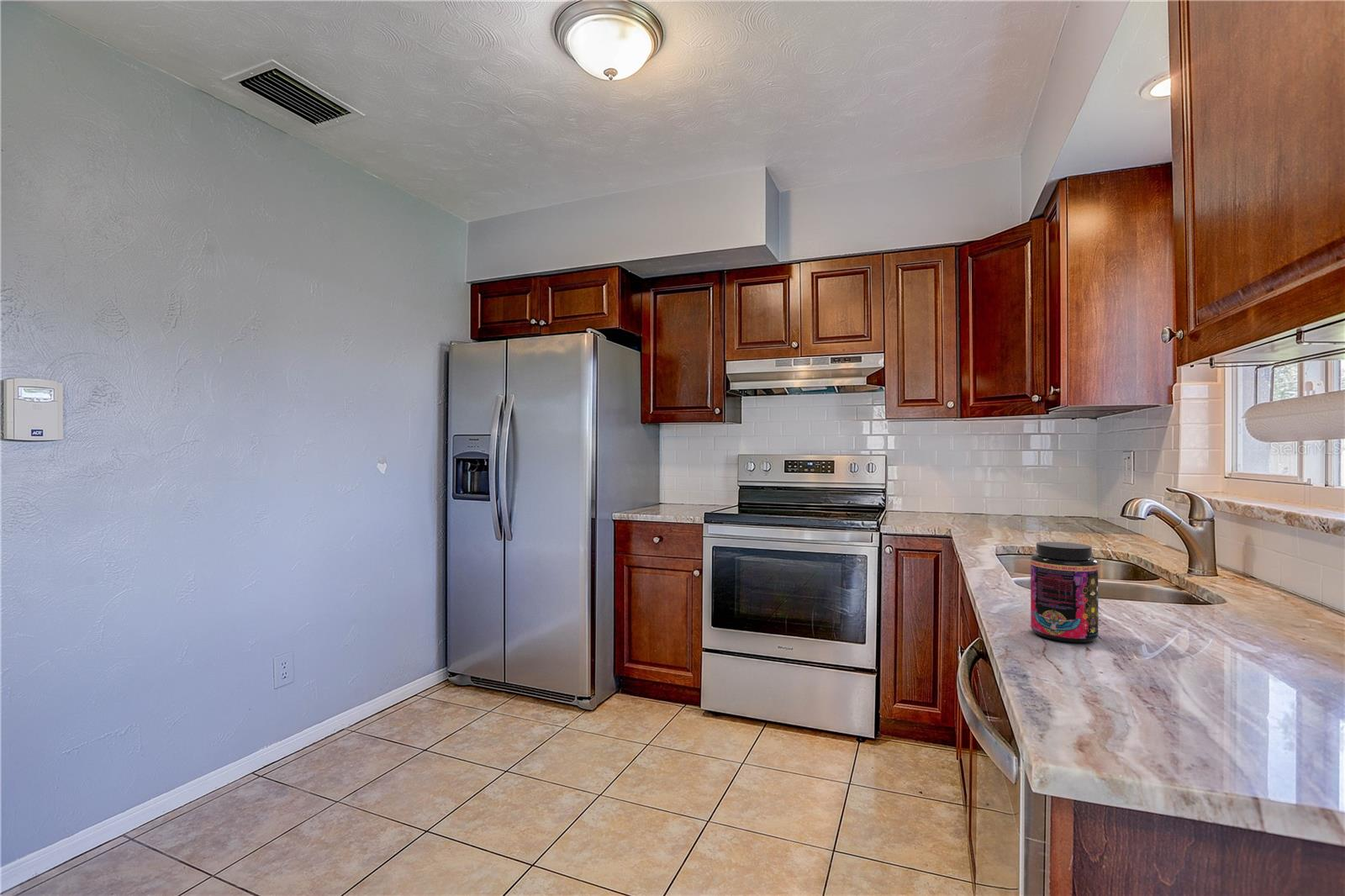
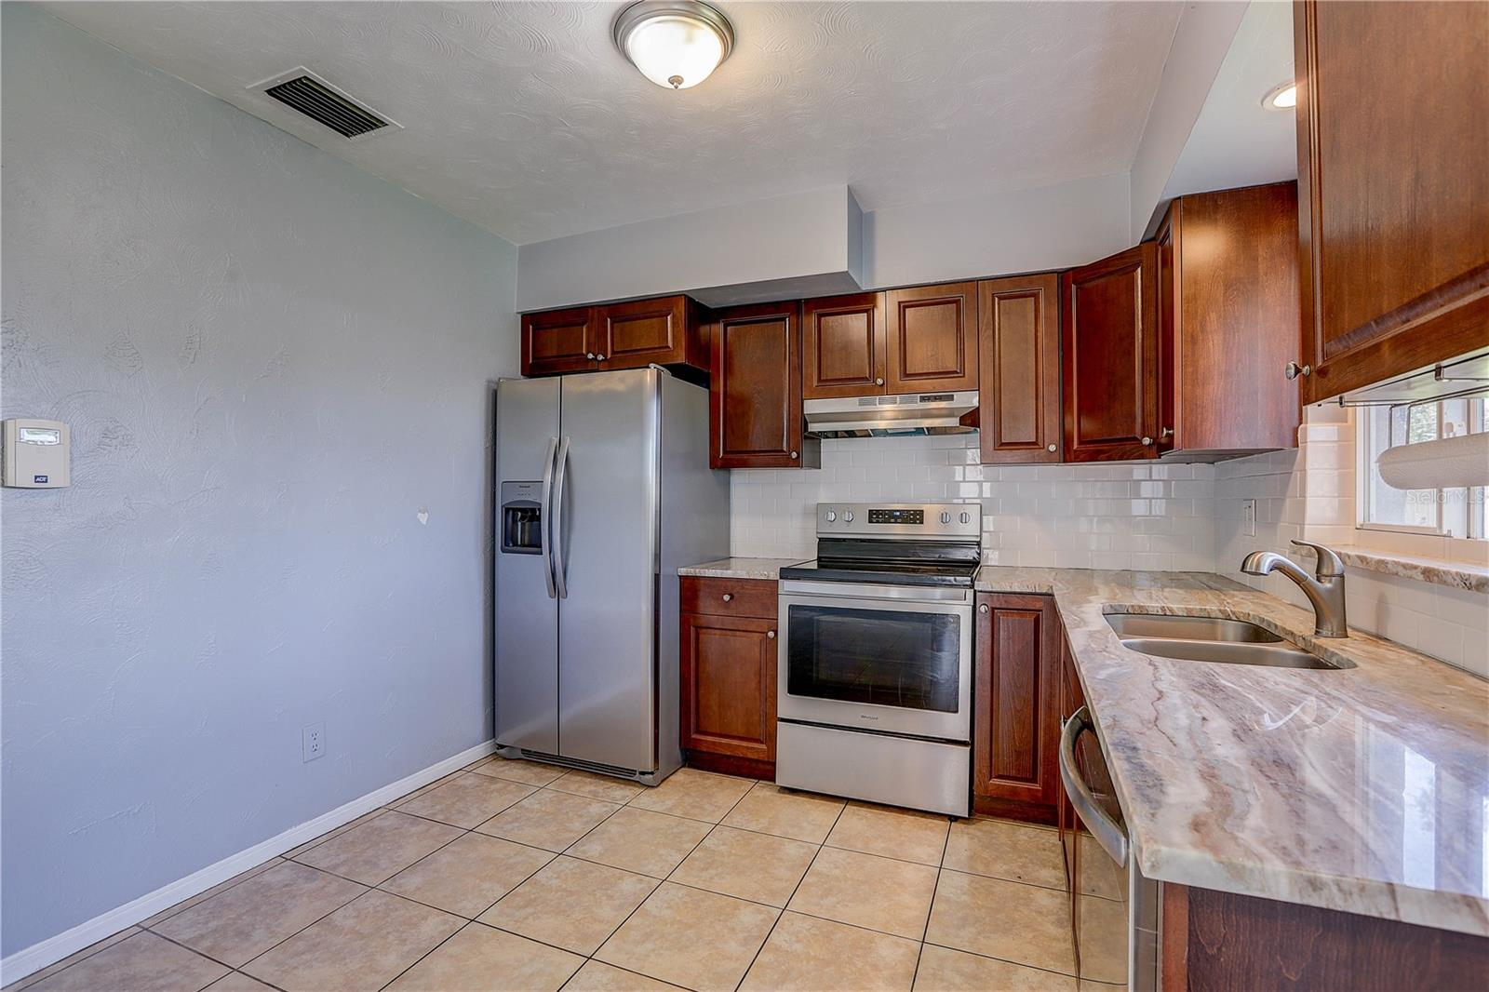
- jar (1063, 589)
